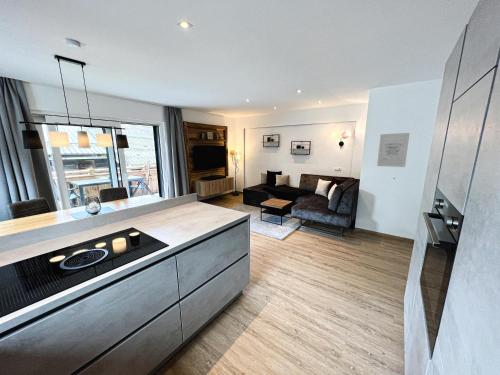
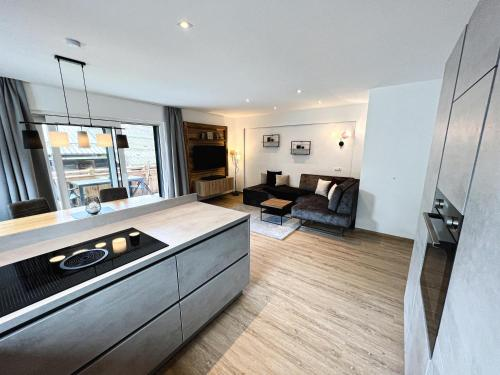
- wall art (392, 150)
